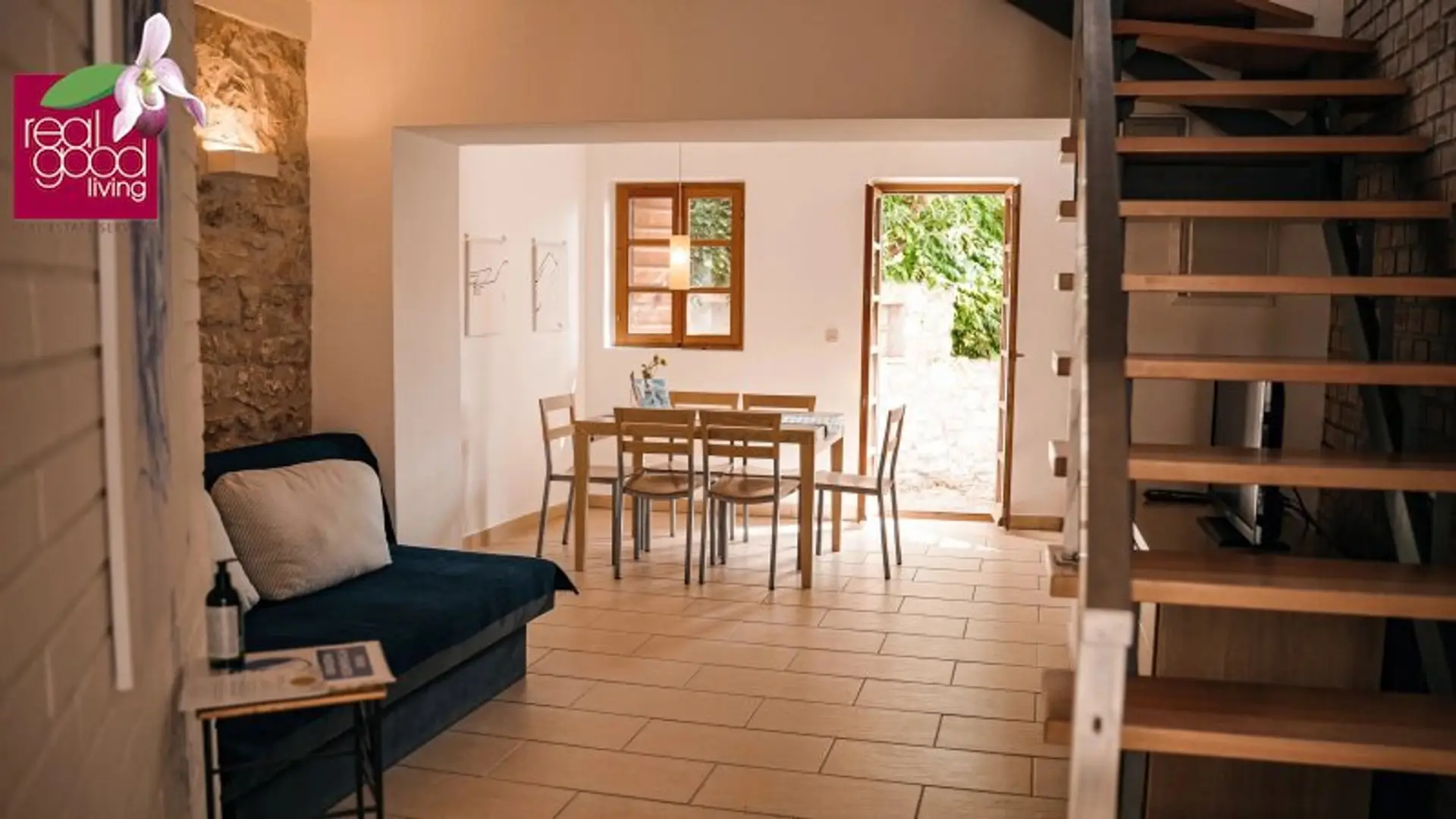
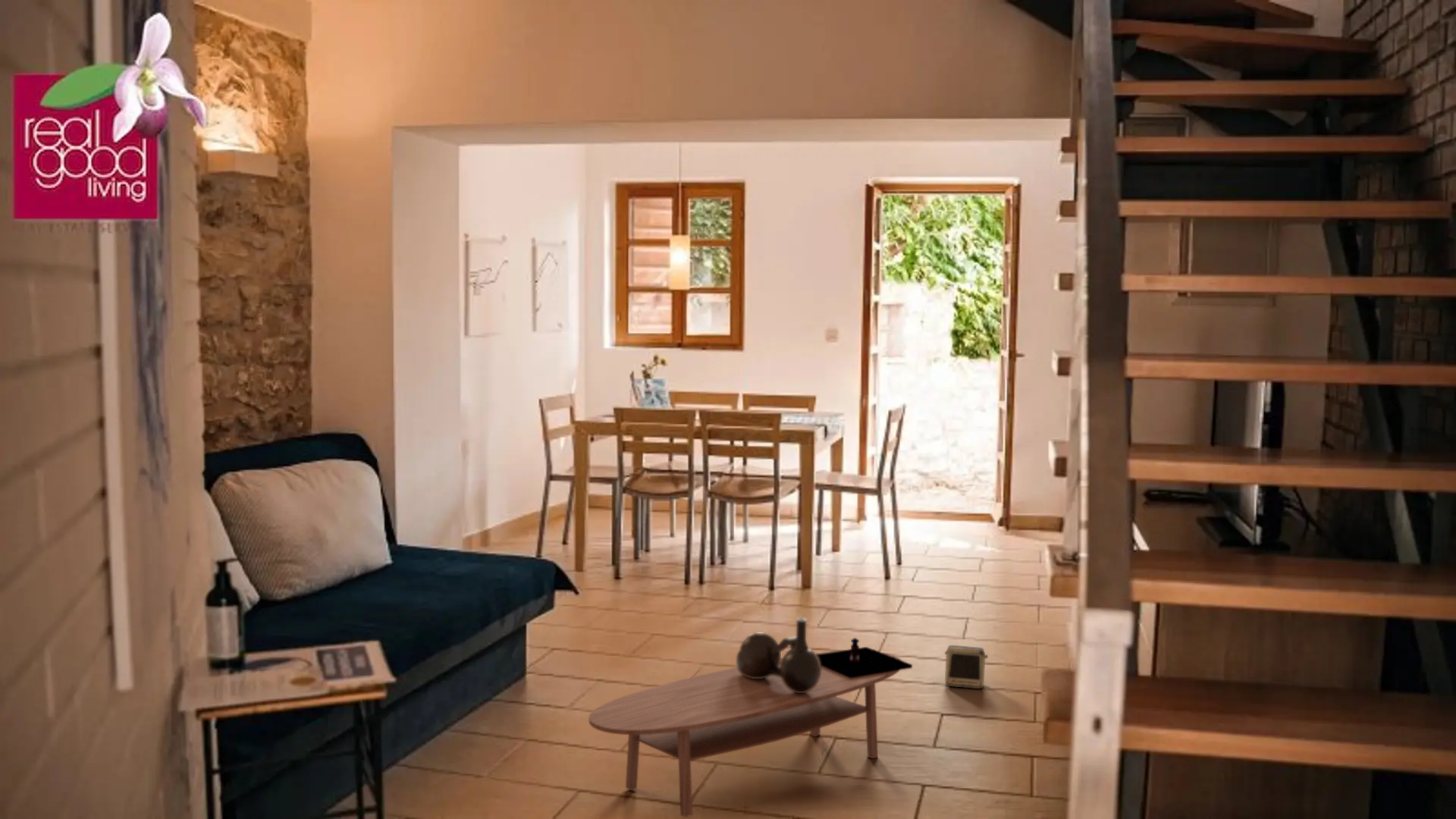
+ candle (859, 649)
+ speaker (965, 666)
+ coffee table (757, 729)
+ decorative vase (776, 647)
